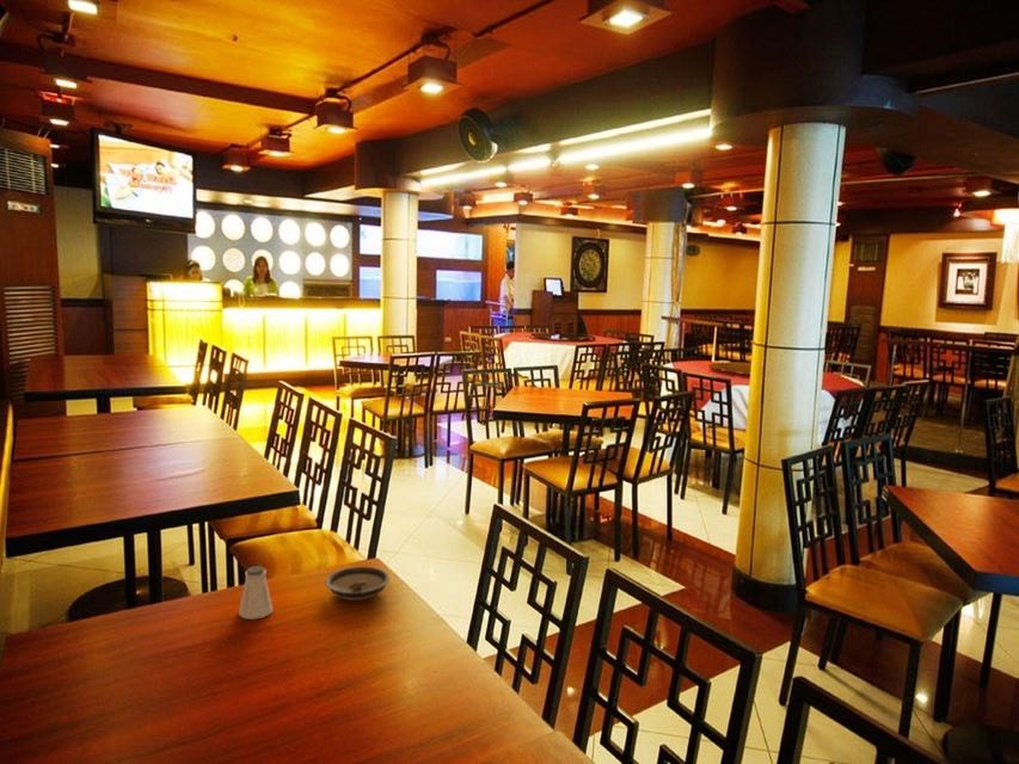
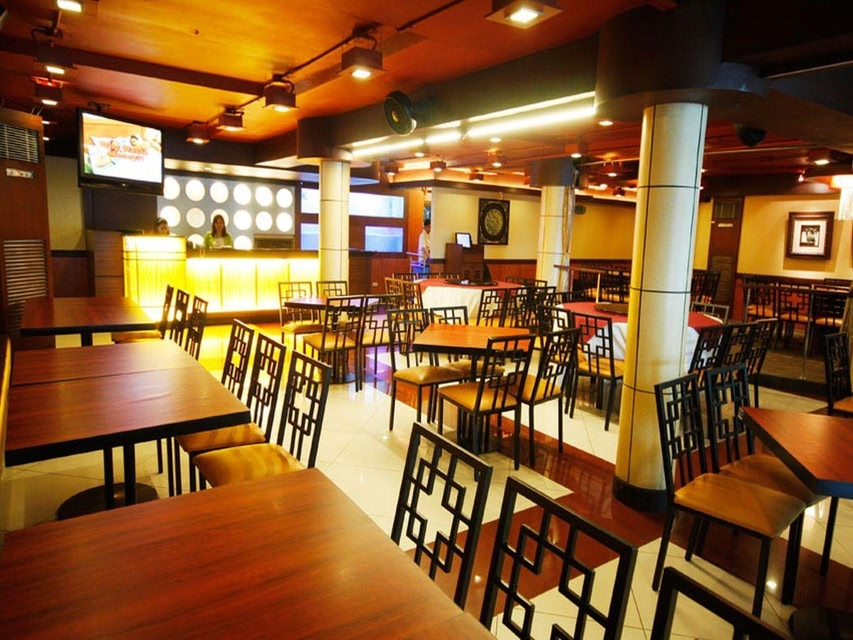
- saucer (357, 586)
- saltshaker (256, 590)
